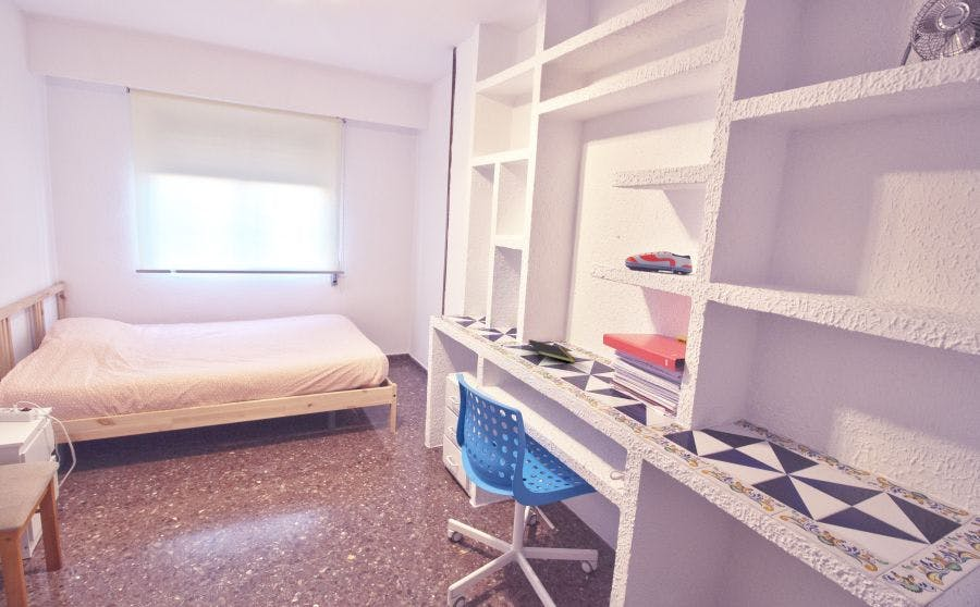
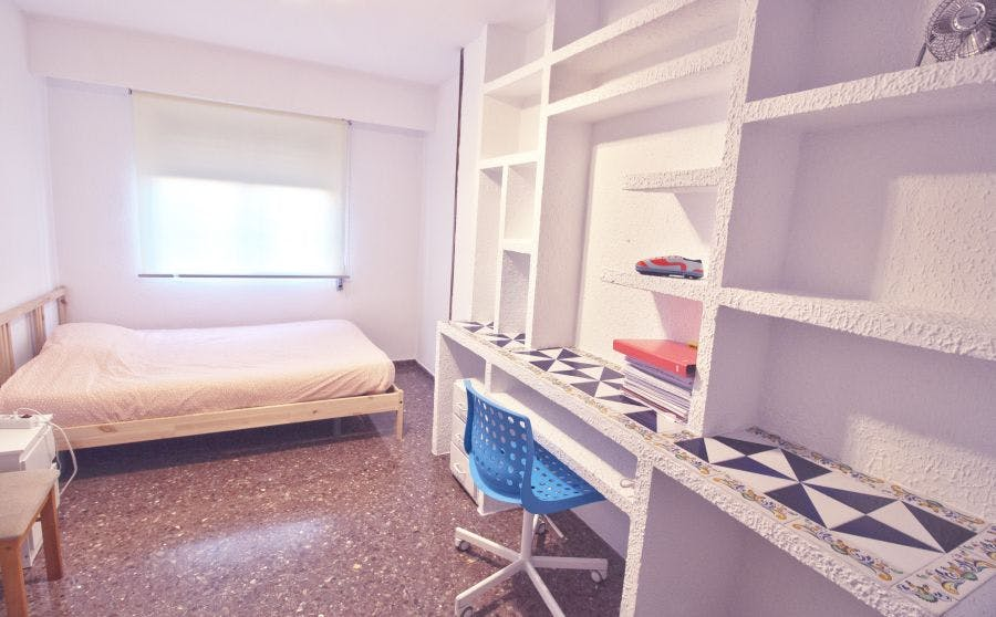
- notepad (550, 350)
